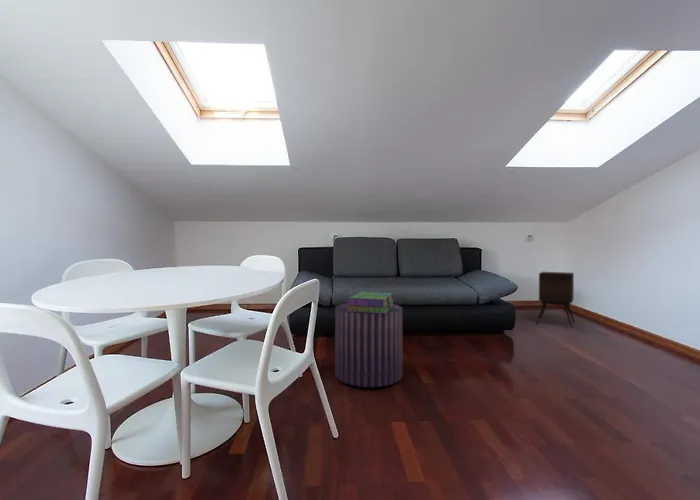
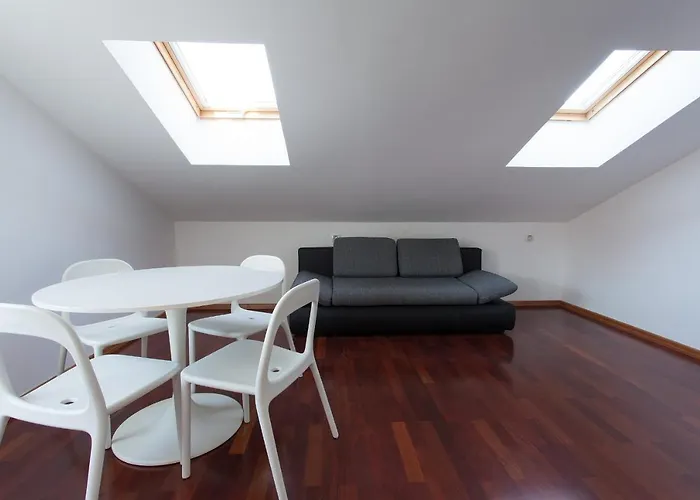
- stack of books (371, 301)
- pouf (368, 340)
- side table (555, 298)
